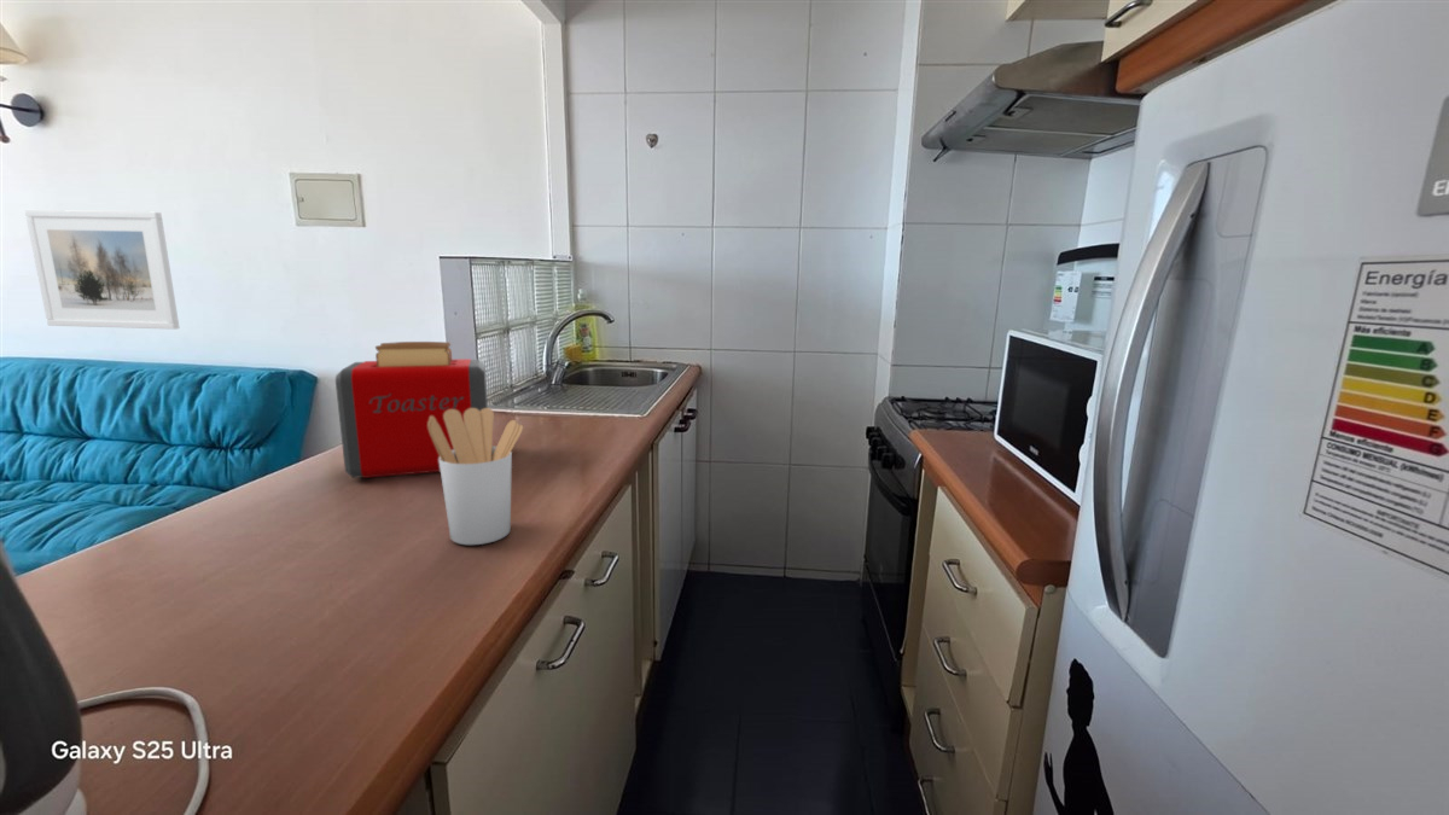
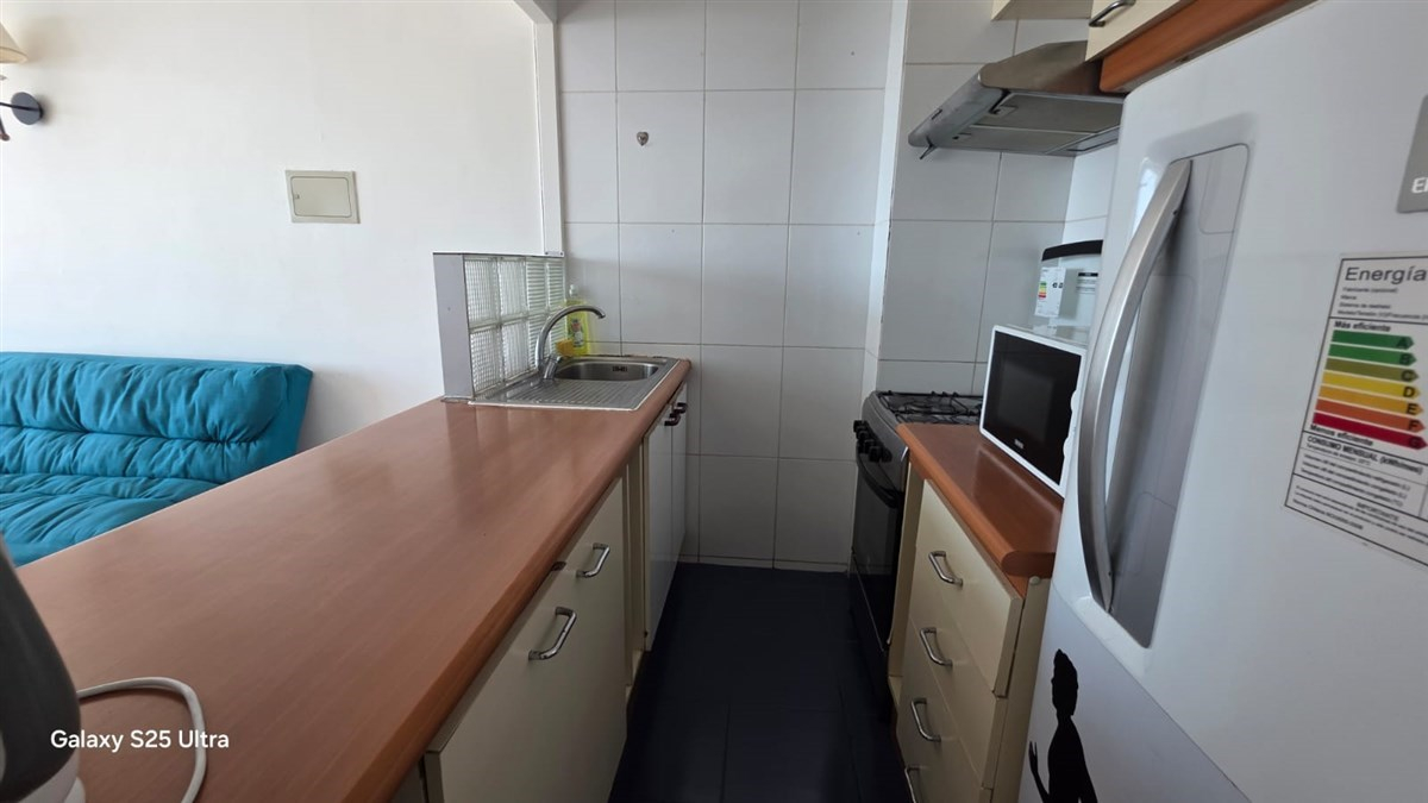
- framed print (103, 269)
- utensil holder (475, 470)
- toaster (418, 404)
